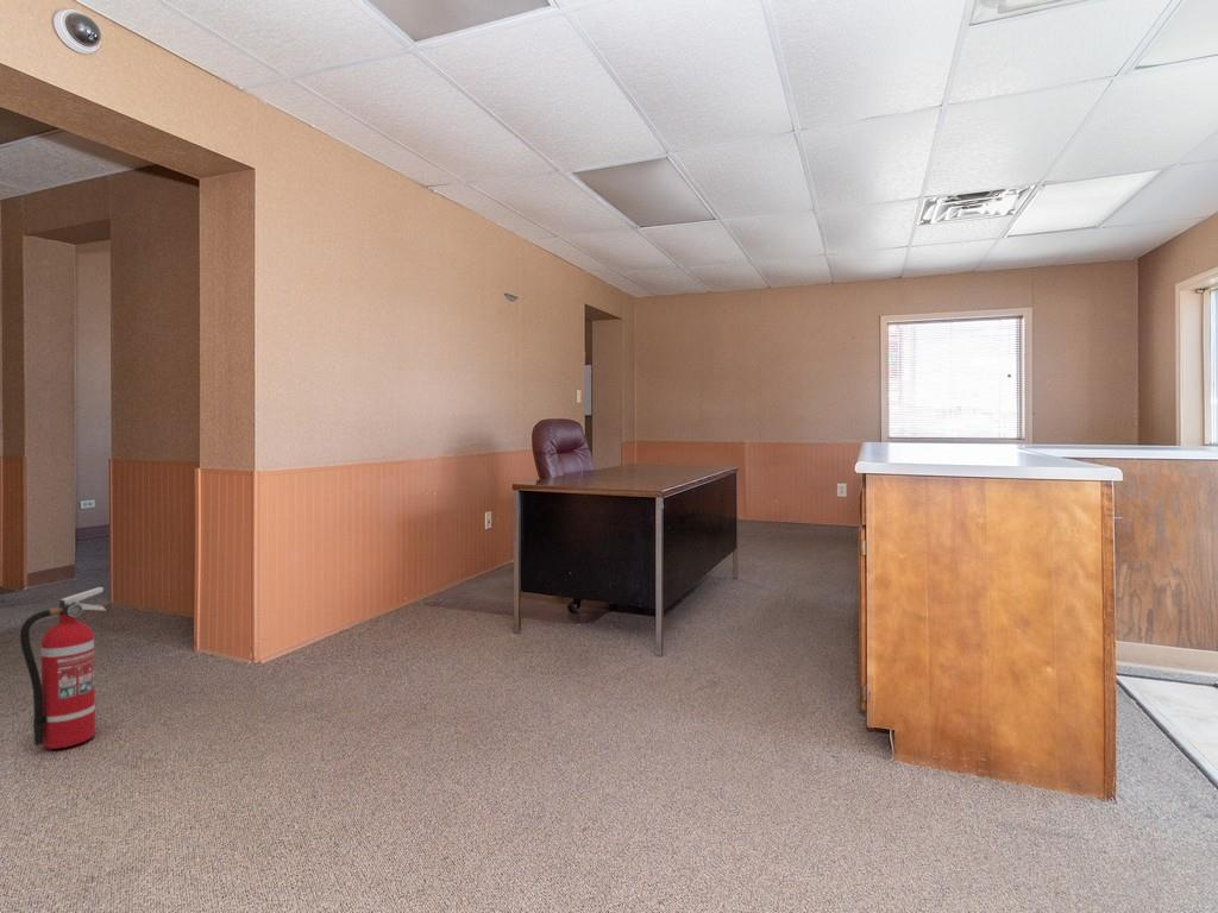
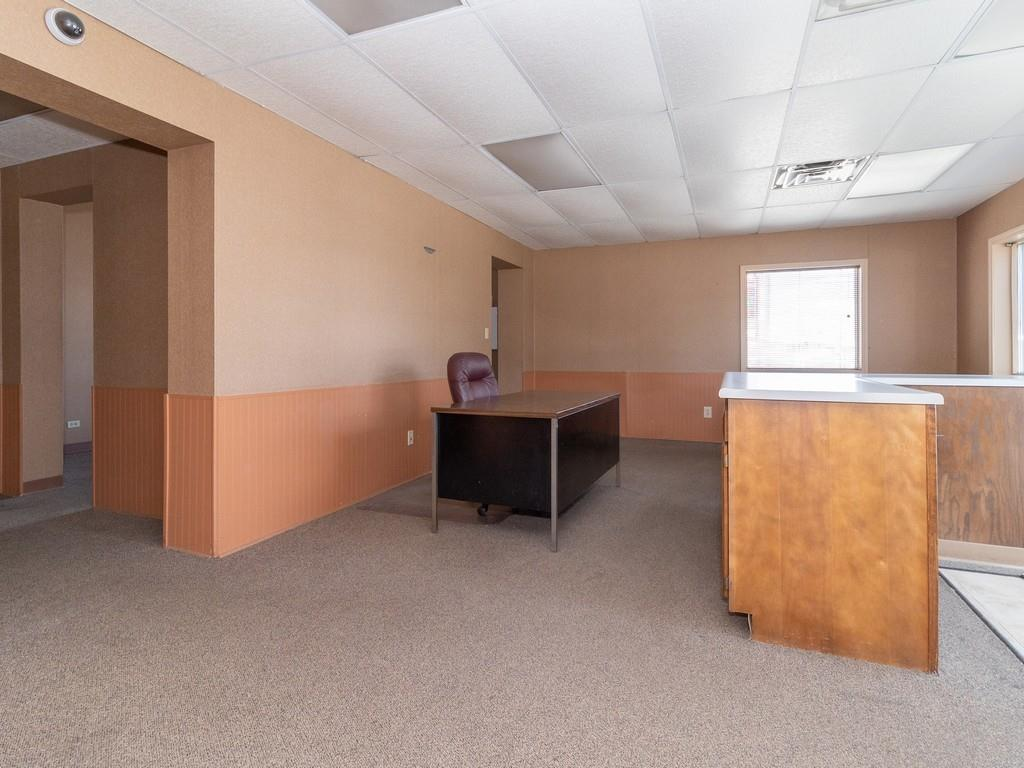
- fire extinguisher (65, 668)
